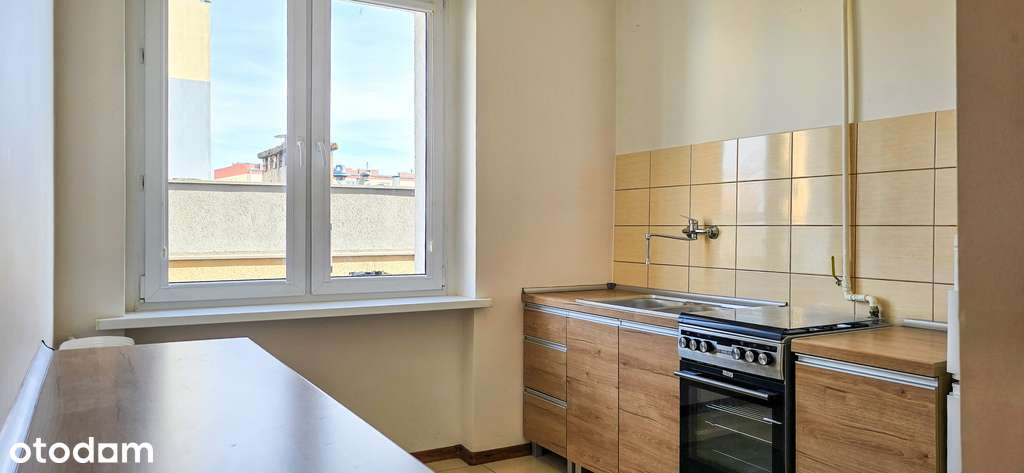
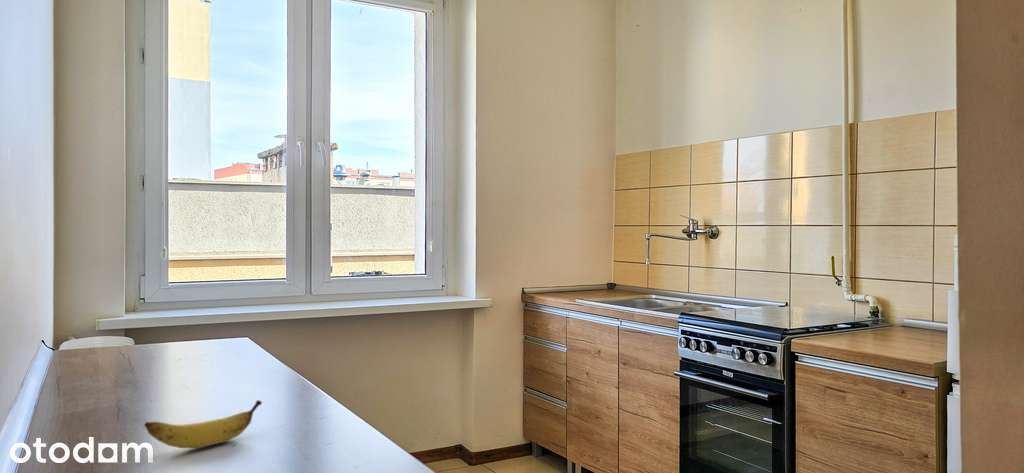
+ banana (208, 427)
